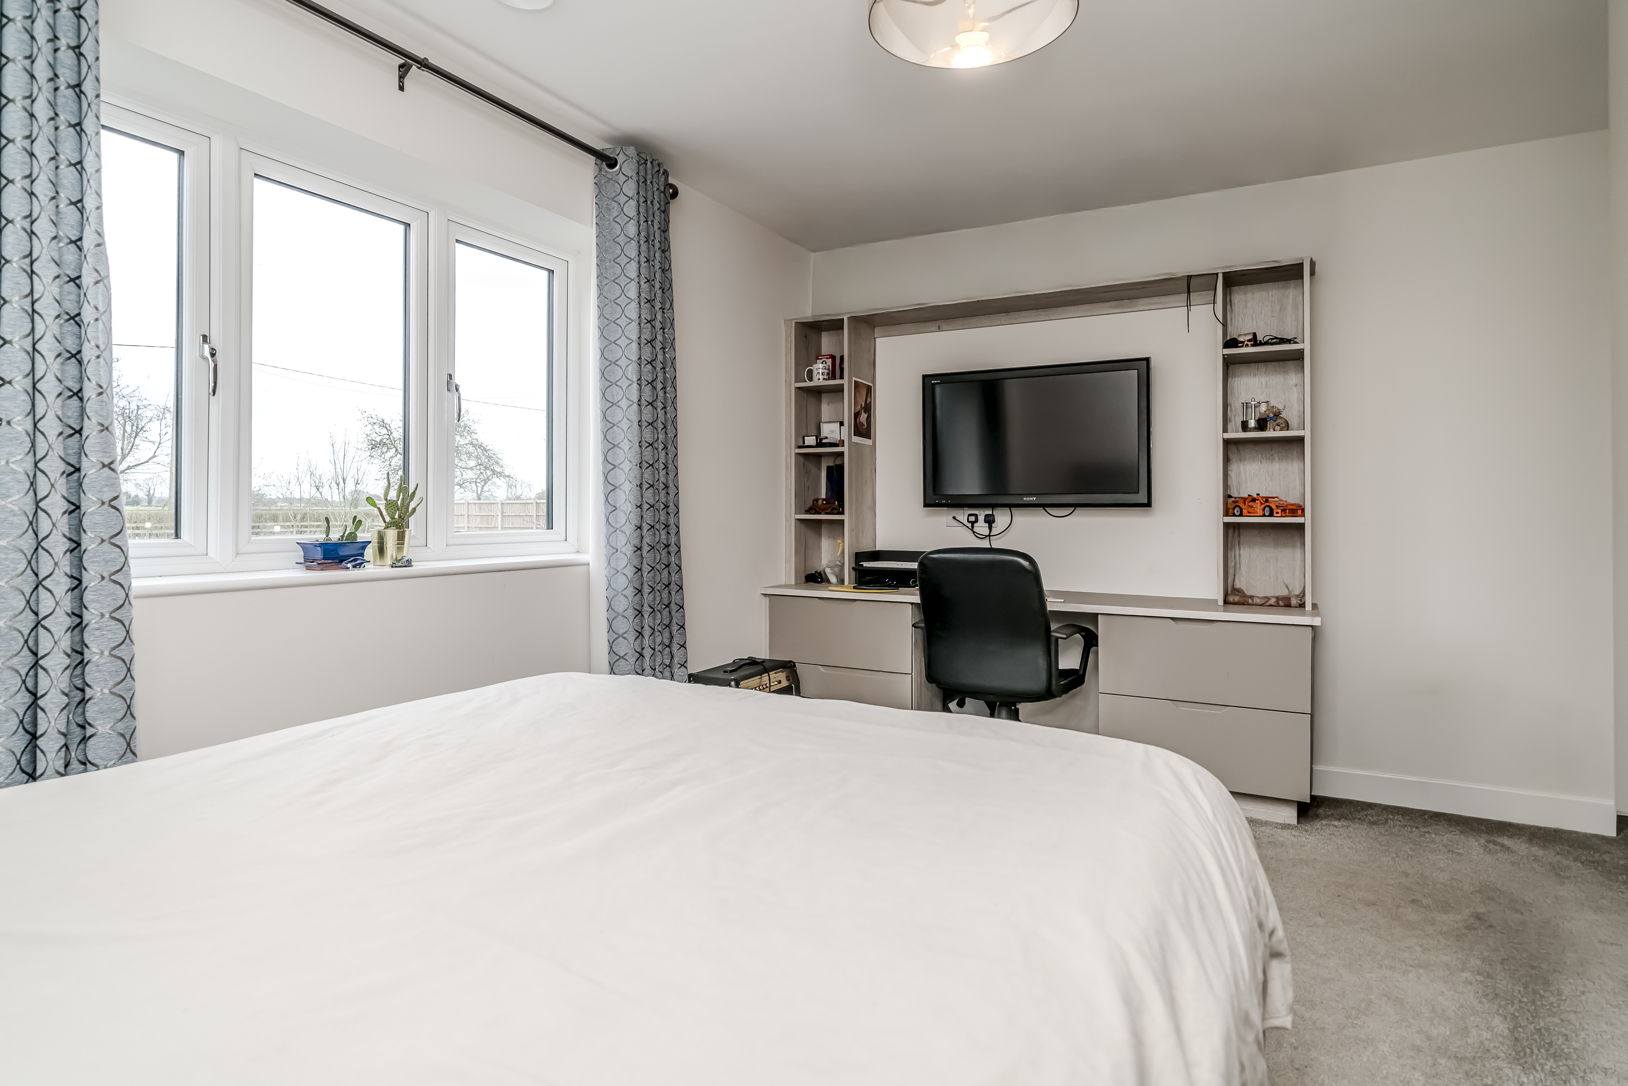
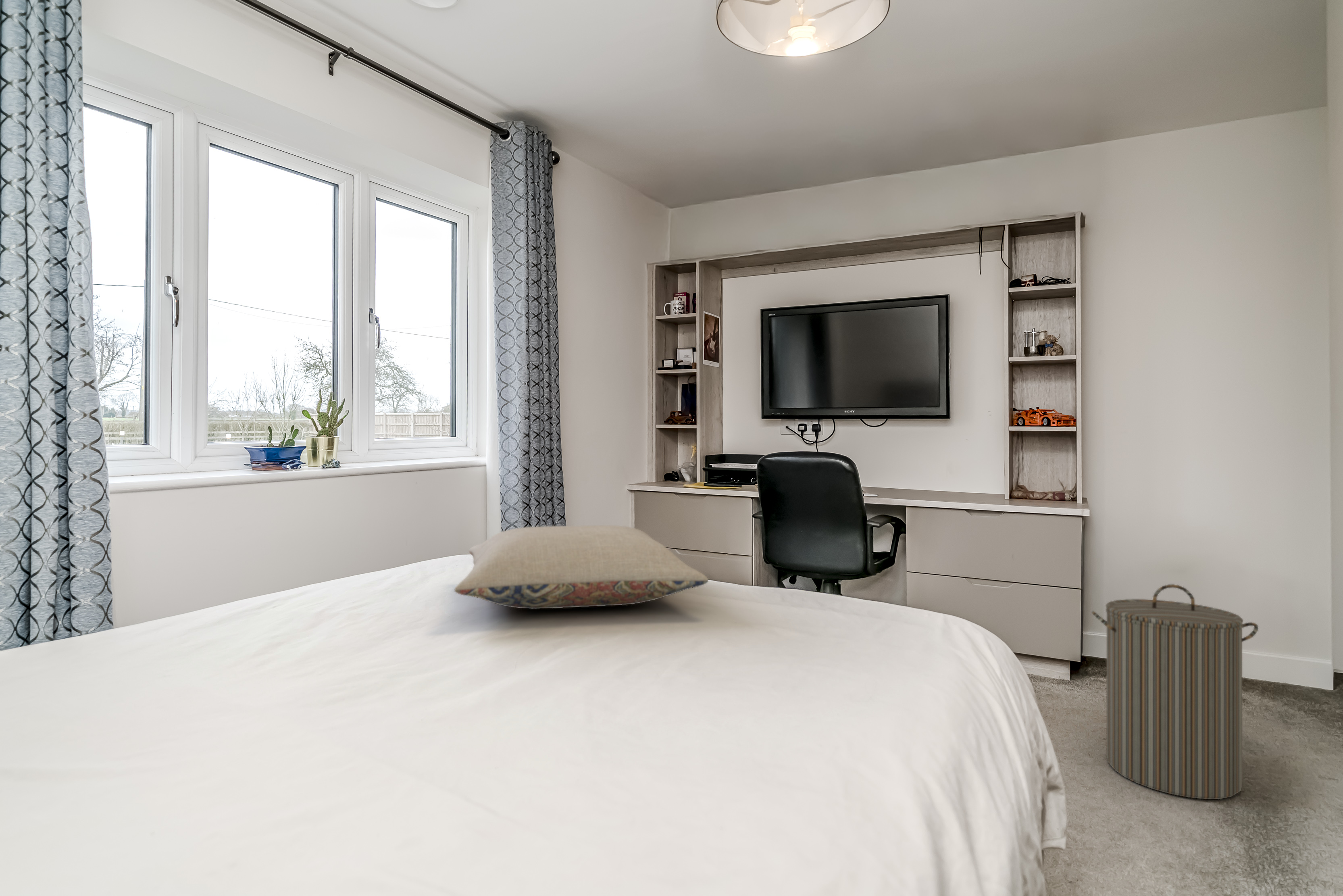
+ laundry hamper (1171, 679)
+ pillow (575, 564)
